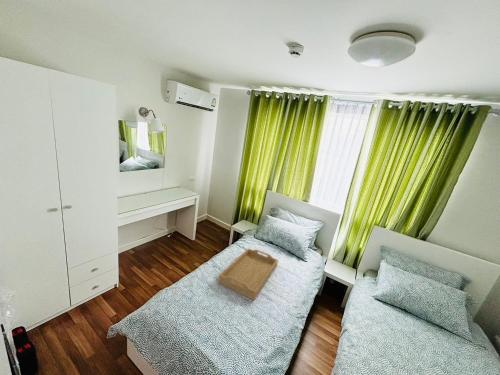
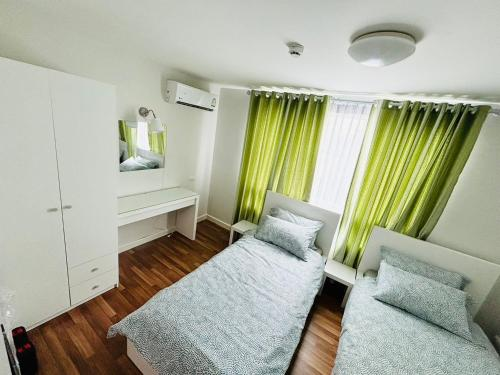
- serving tray (251, 269)
